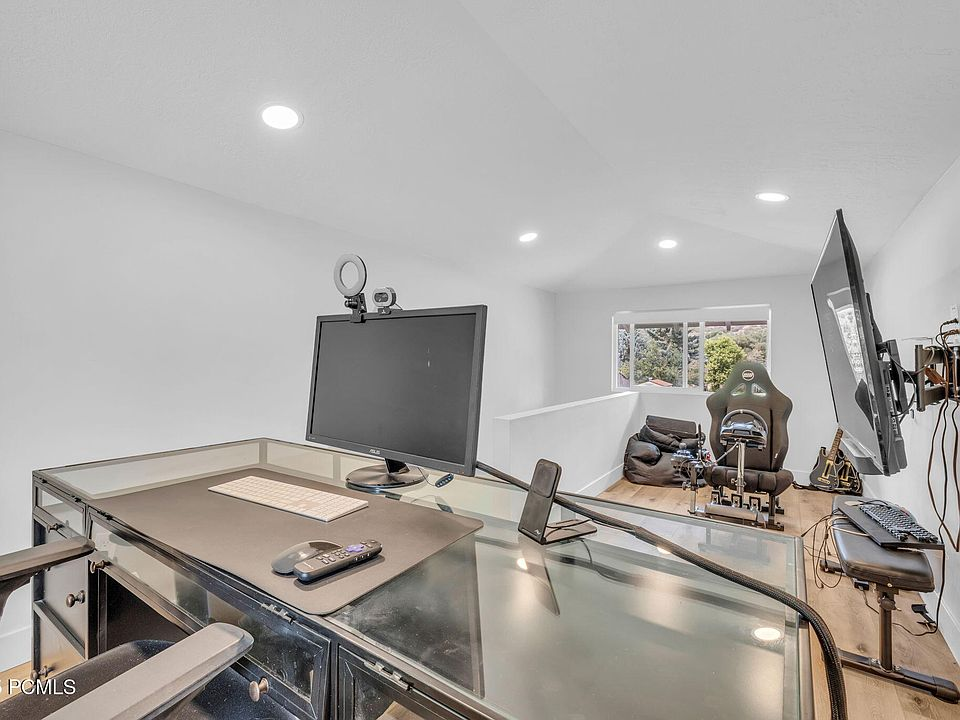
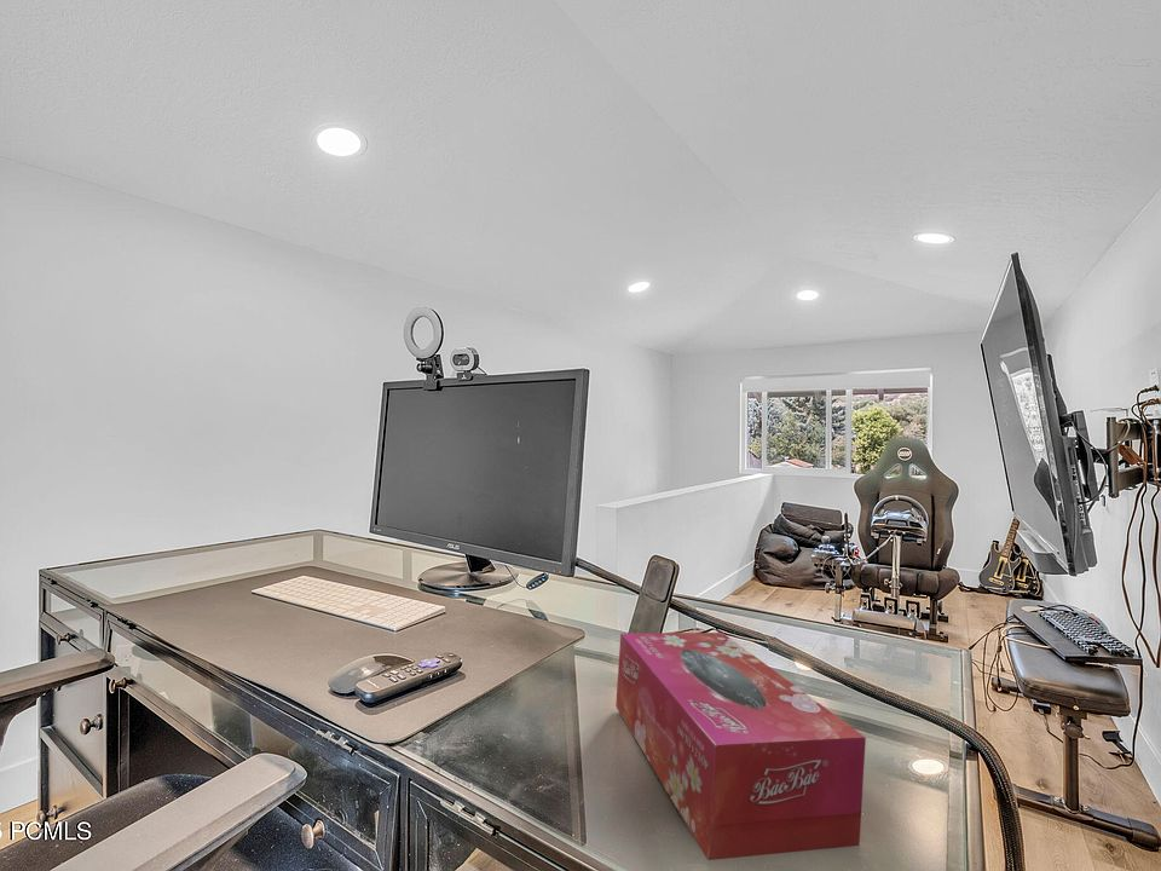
+ tissue box (716, 719)
